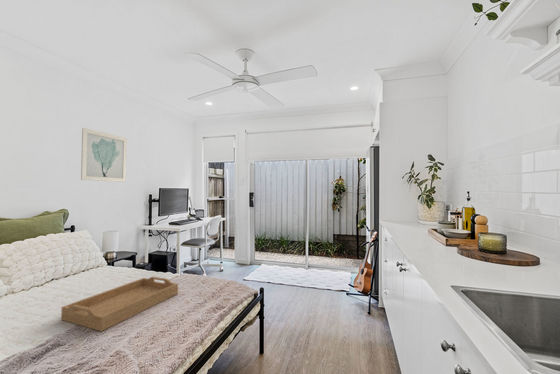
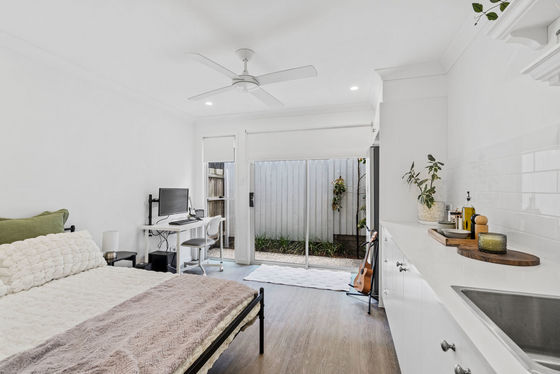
- wall art (105, 157)
- serving tray (126, 297)
